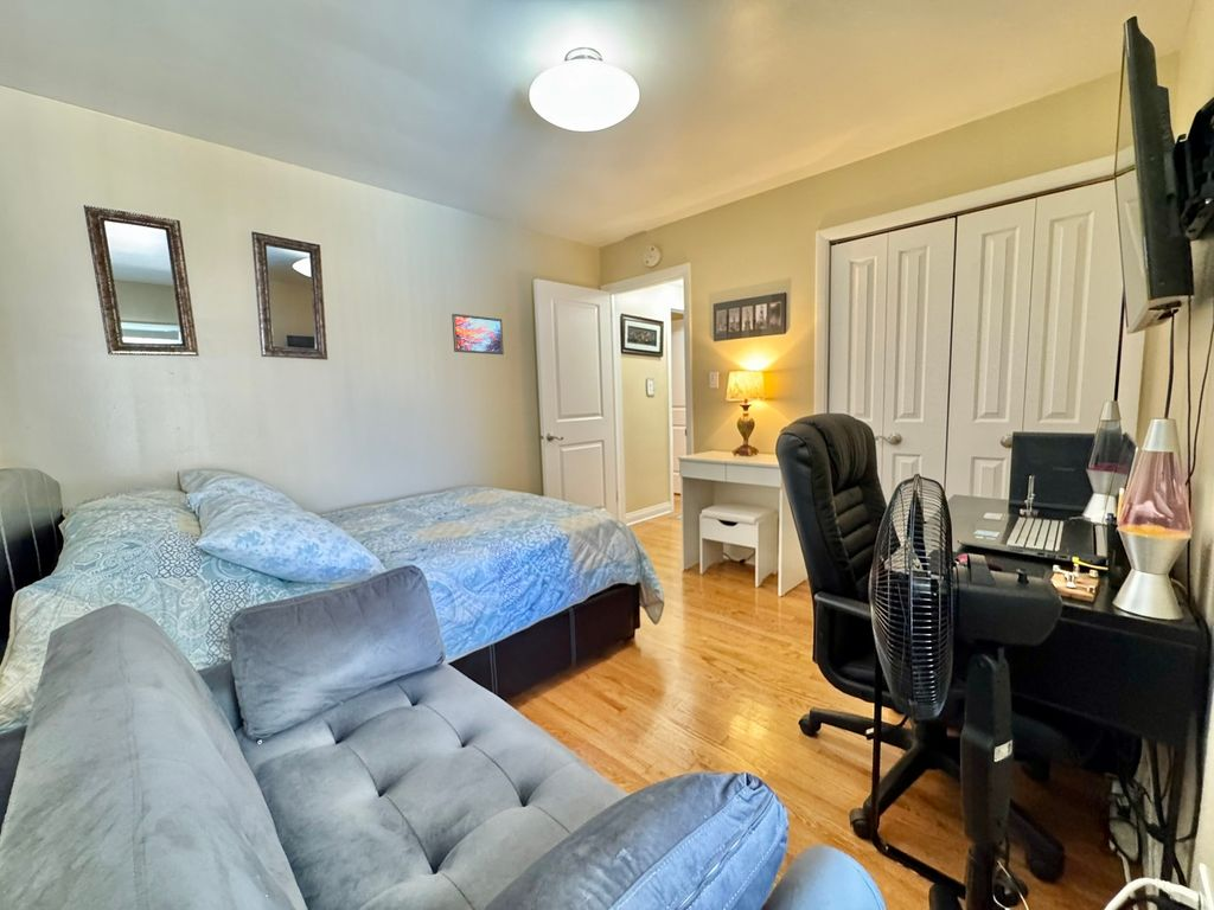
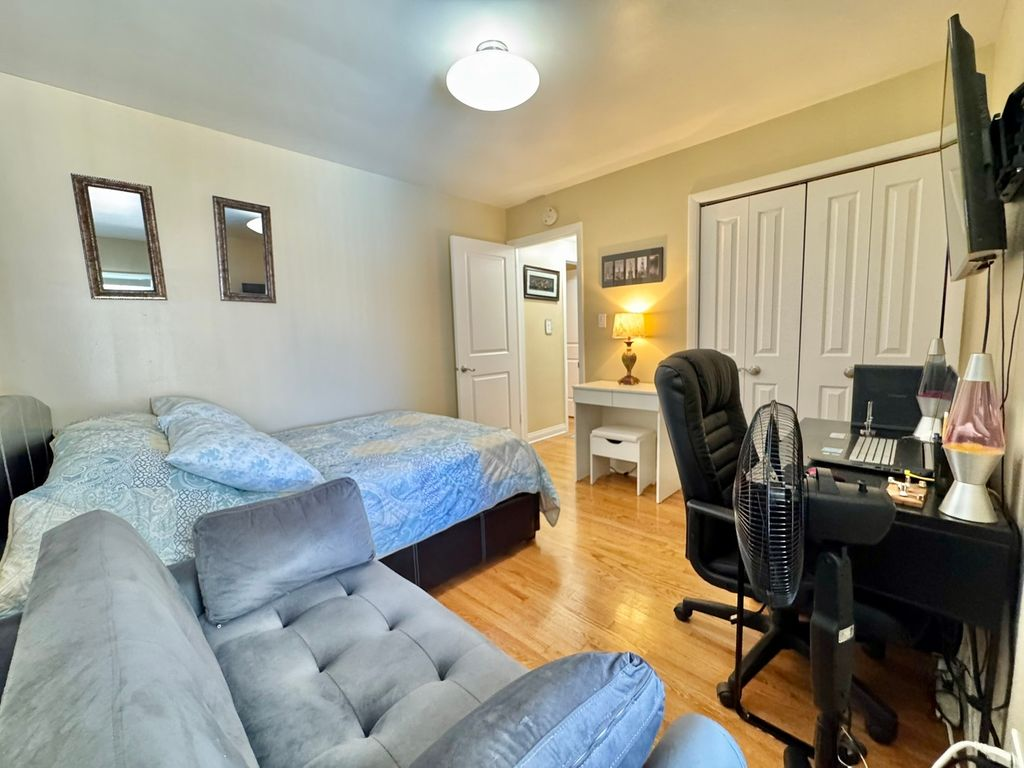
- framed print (478, 334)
